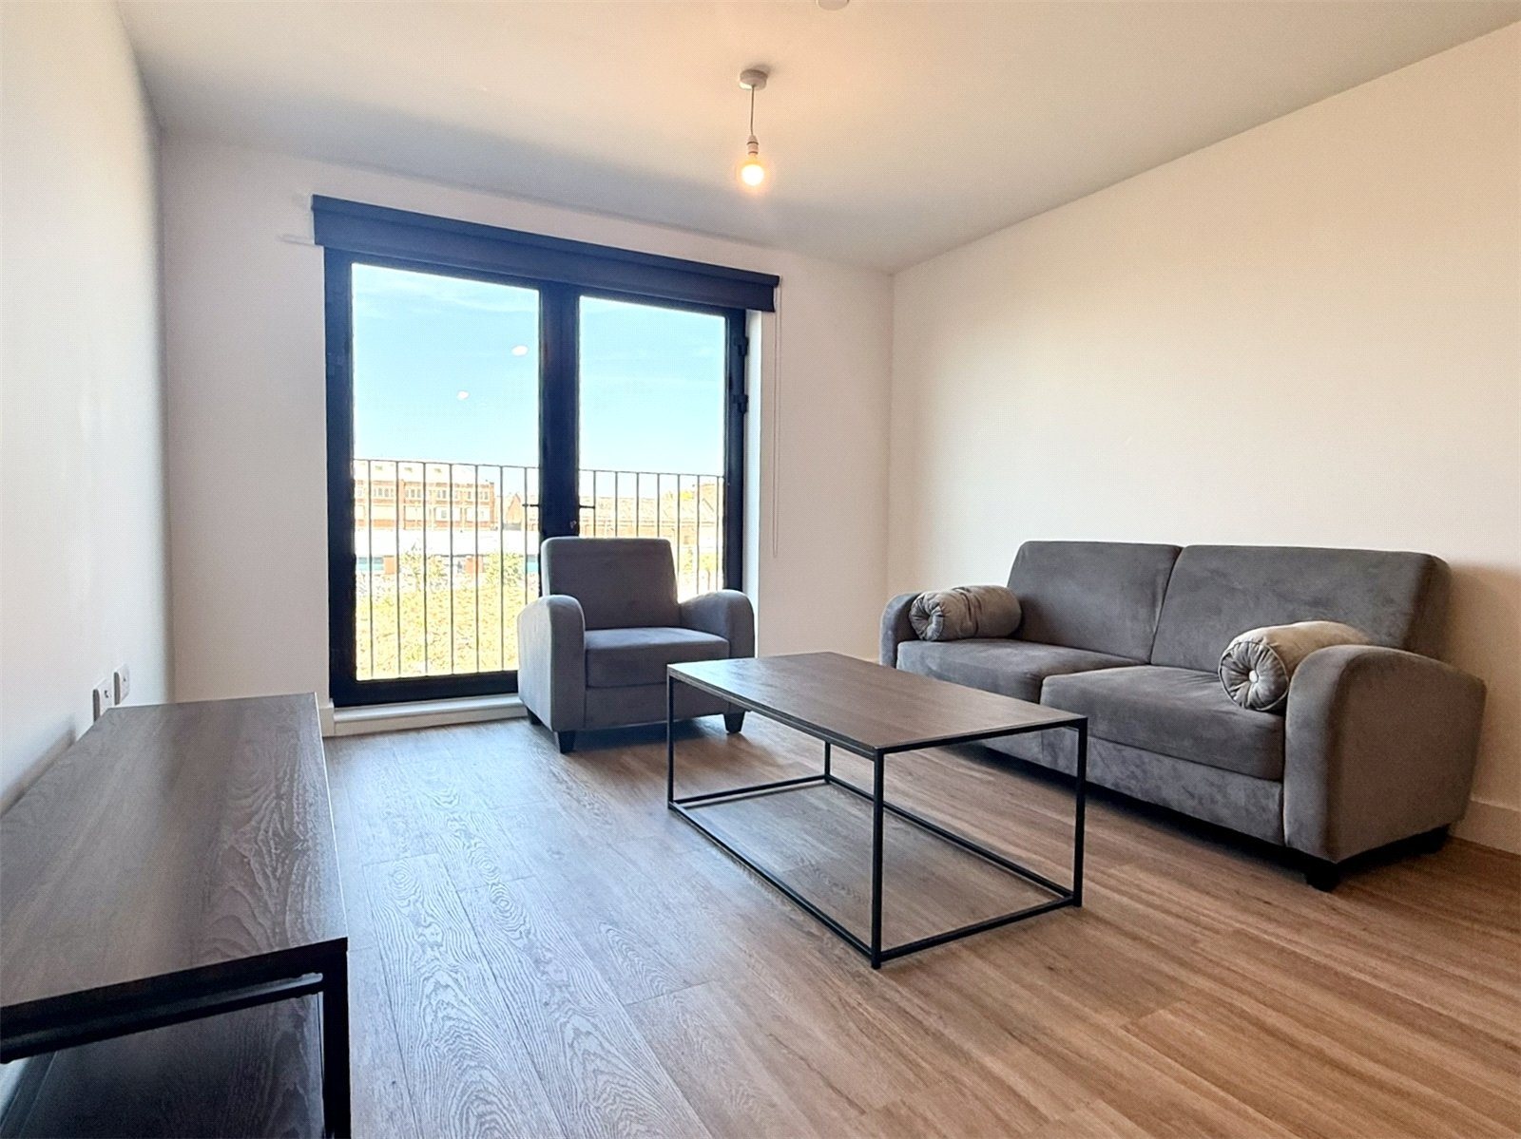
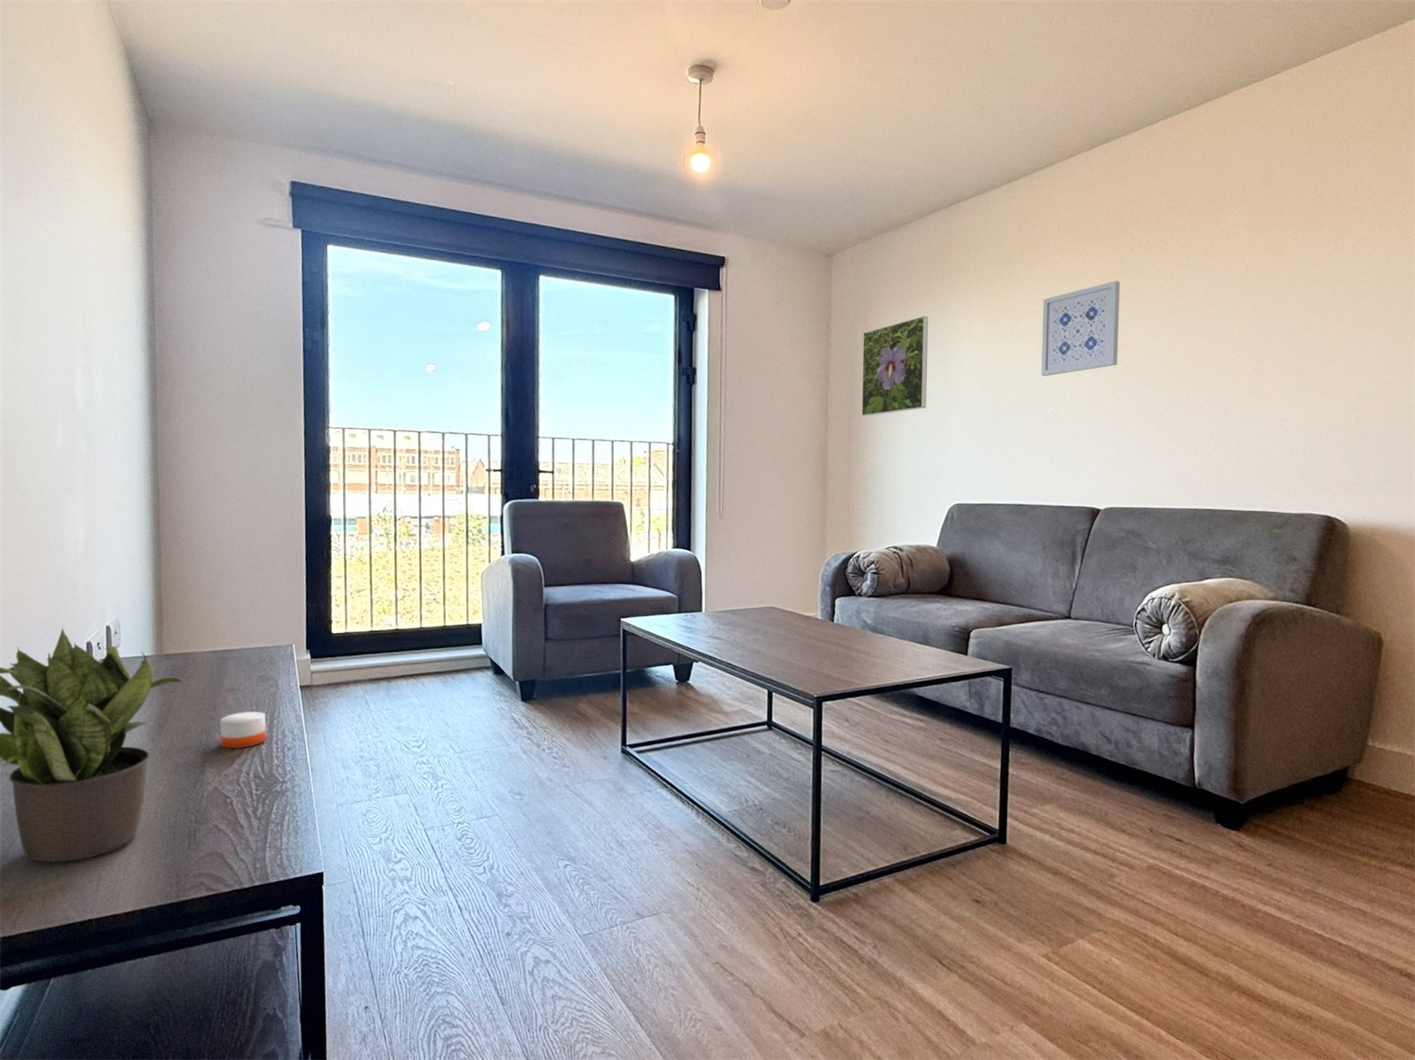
+ candle (243, 715)
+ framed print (893, 369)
+ potted plant (92, 728)
+ wall art (1078, 331)
